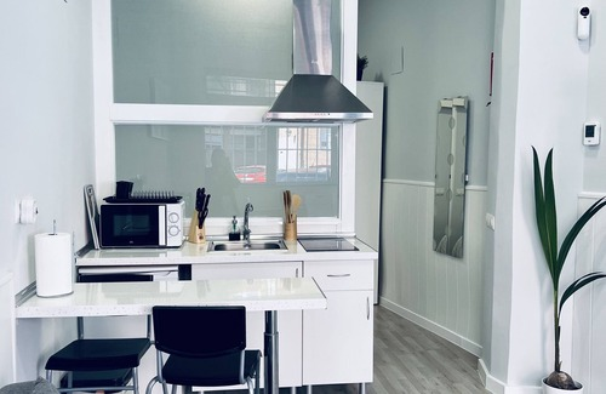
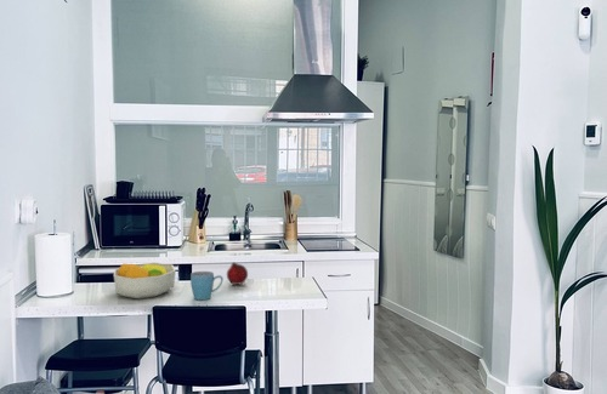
+ fruit (237, 273)
+ fruit bowl (144, 275)
+ mug (206, 285)
